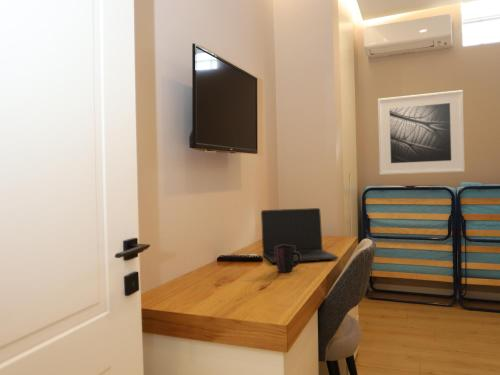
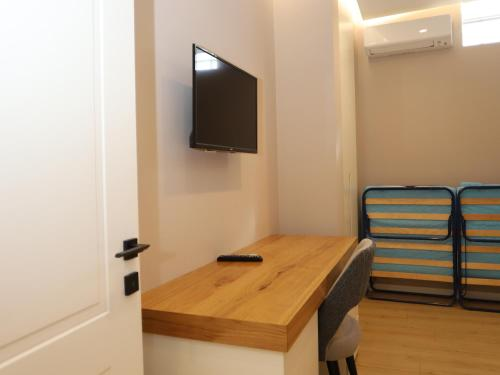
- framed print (419, 133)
- mug (288, 258)
- laptop (297, 233)
